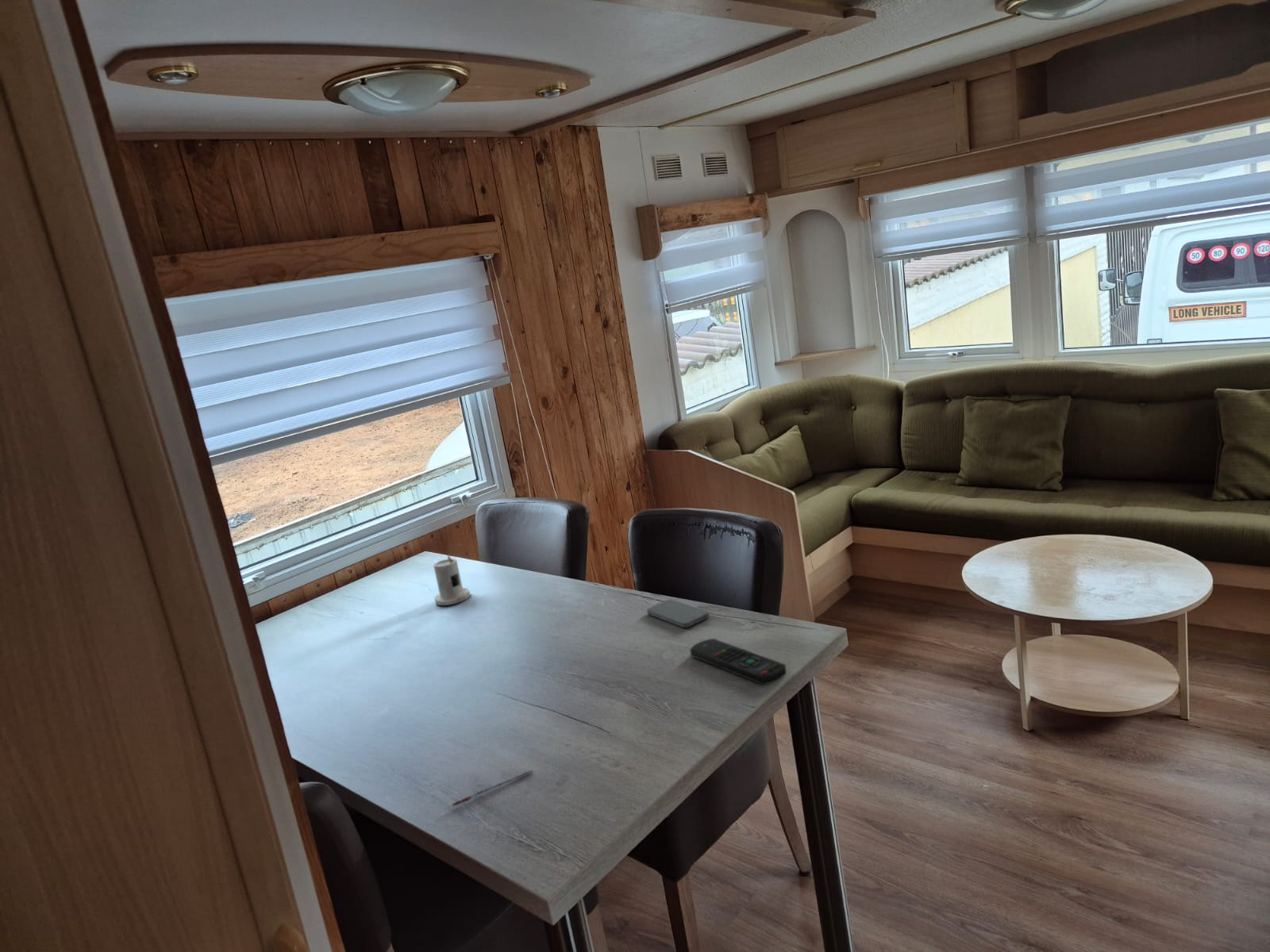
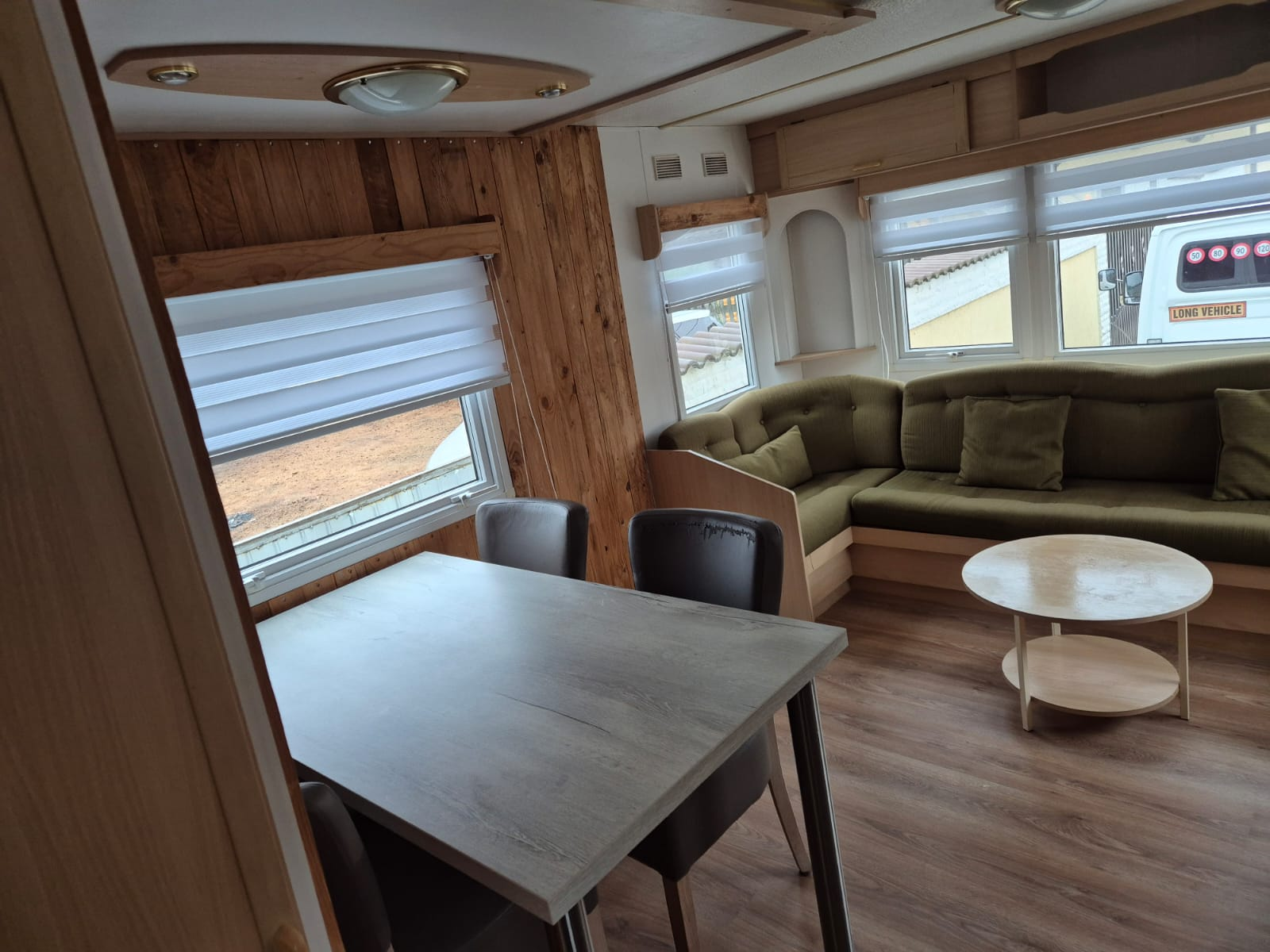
- remote control (736, 659)
- candle (448, 578)
- pen (493, 787)
- smartphone (677, 612)
